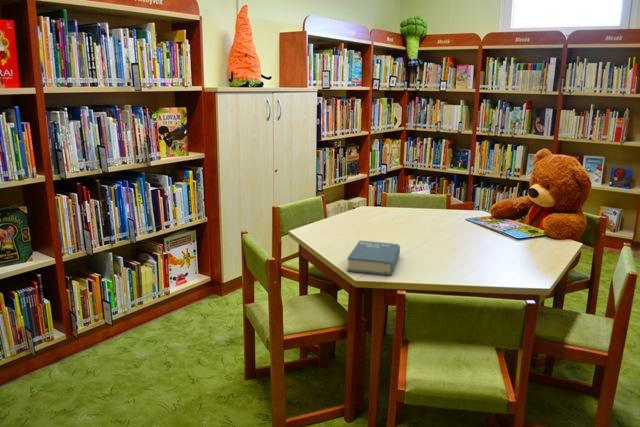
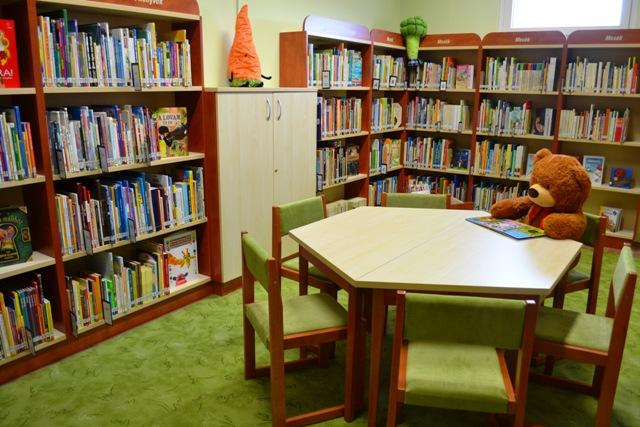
- book (374, 257)
